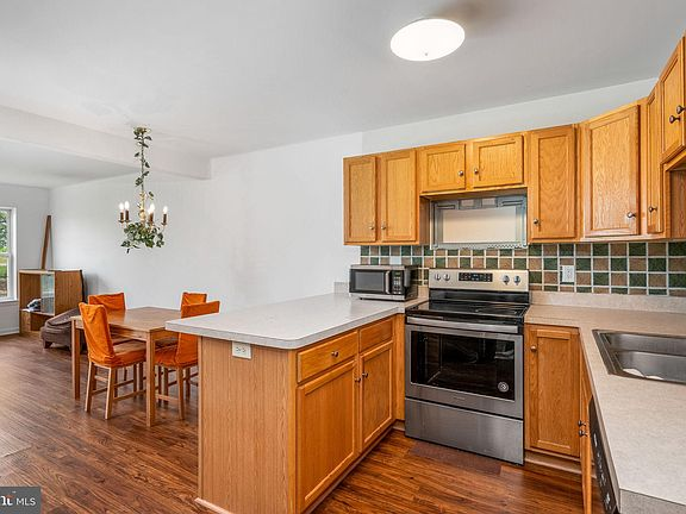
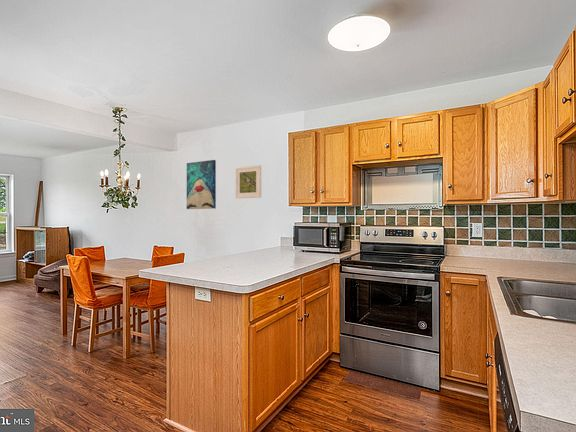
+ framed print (248, 182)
+ wall art (200, 185)
